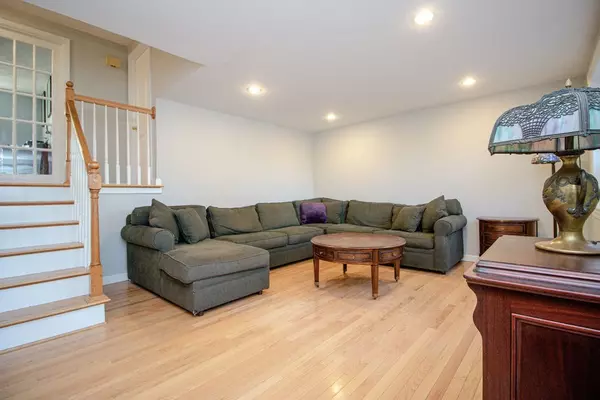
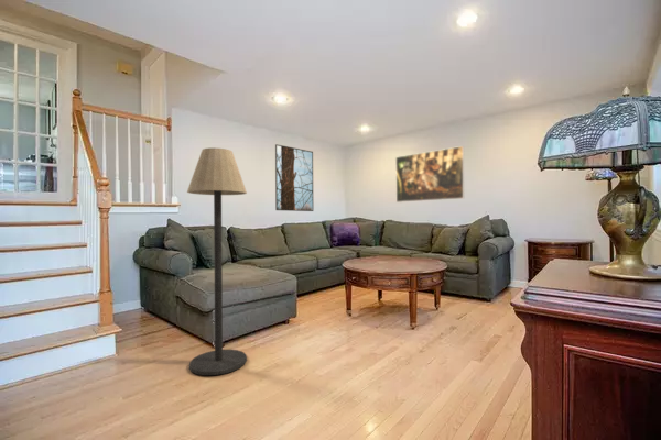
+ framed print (427, 176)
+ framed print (295, 179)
+ floor lamp (217, 256)
